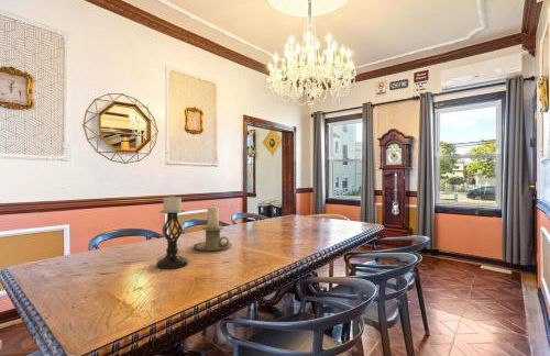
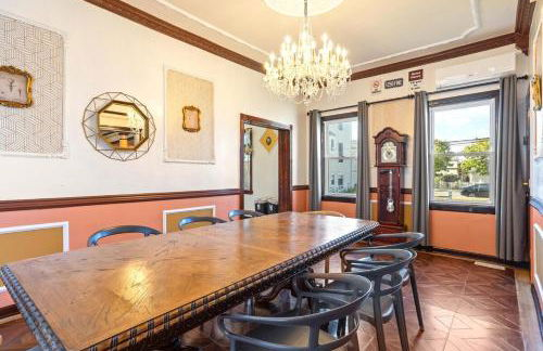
- candle holder (172, 230)
- candle holder (212, 226)
